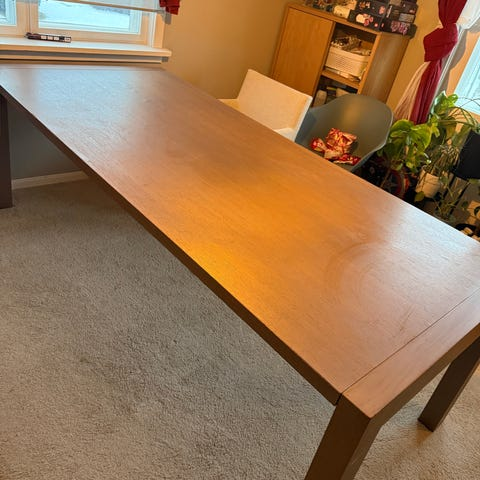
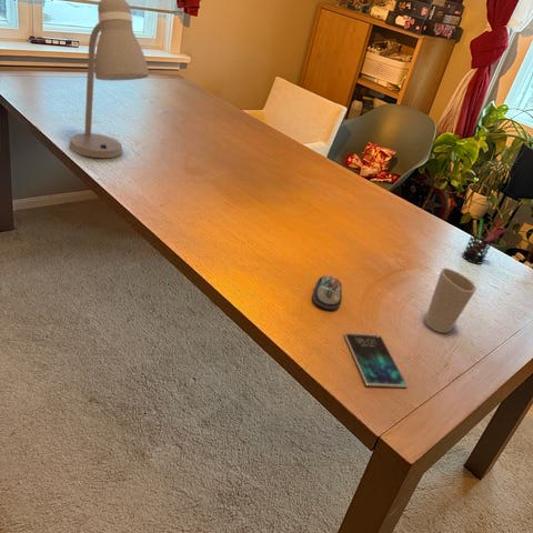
+ smartphone (374, 359)
+ cup (447, 301)
+ pen holder (482, 238)
+ computer mouse (329, 290)
+ desk lamp (110, 80)
